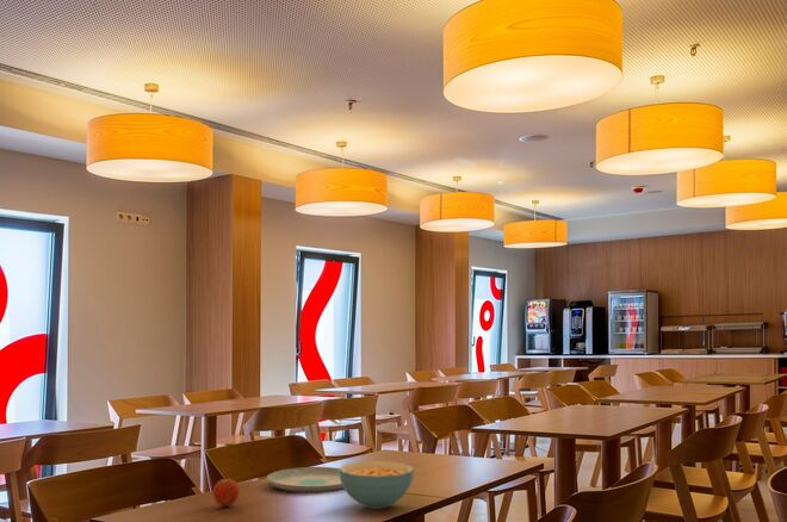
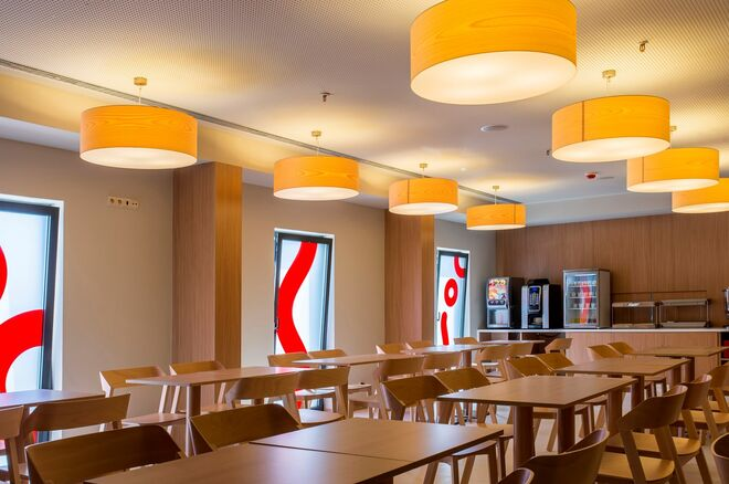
- plate (312, 479)
- cereal bowl (376, 486)
- fruit (225, 490)
